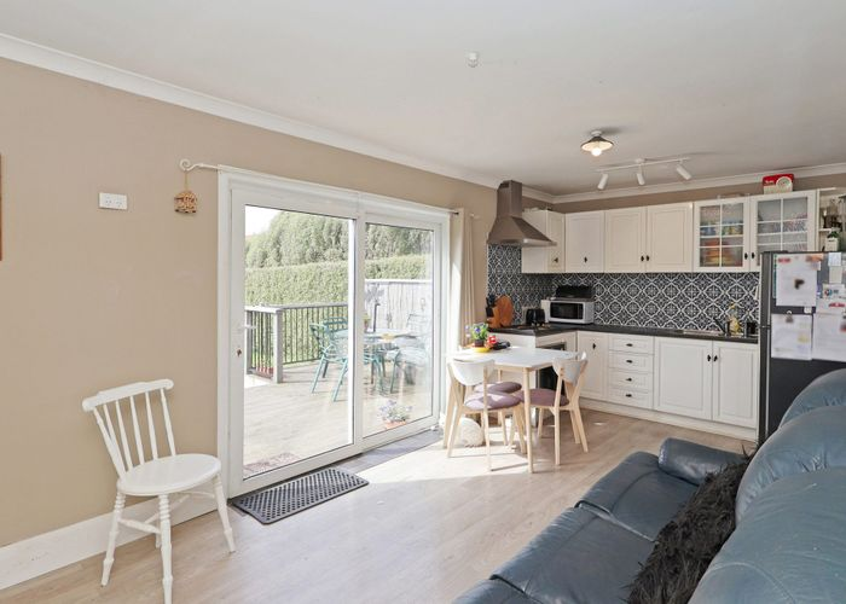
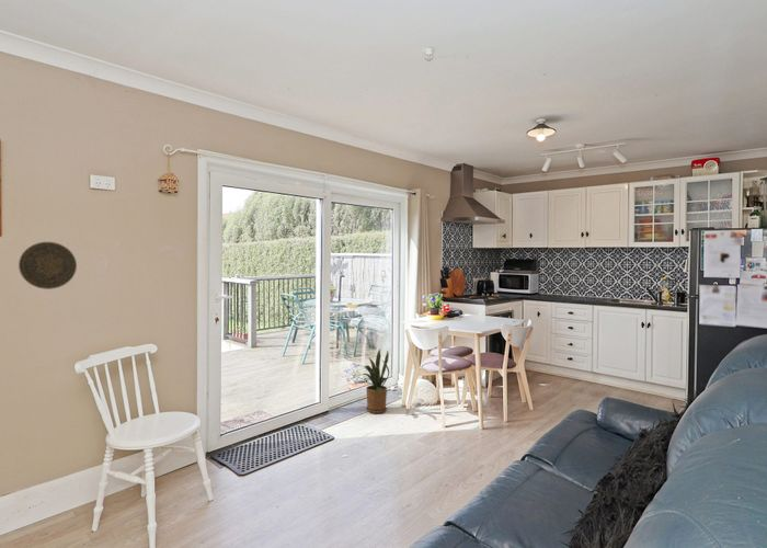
+ house plant (373, 380)
+ decorative plate (48, 265)
